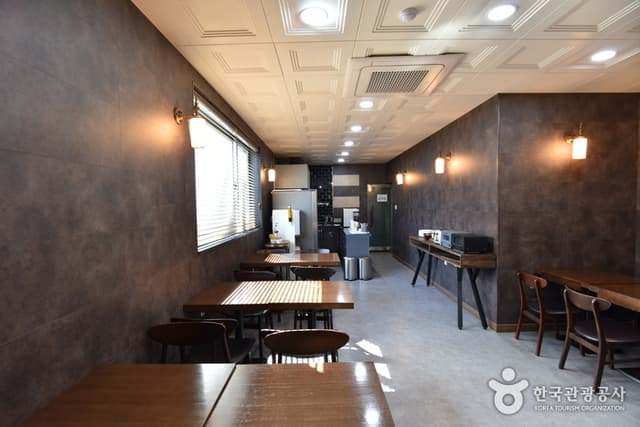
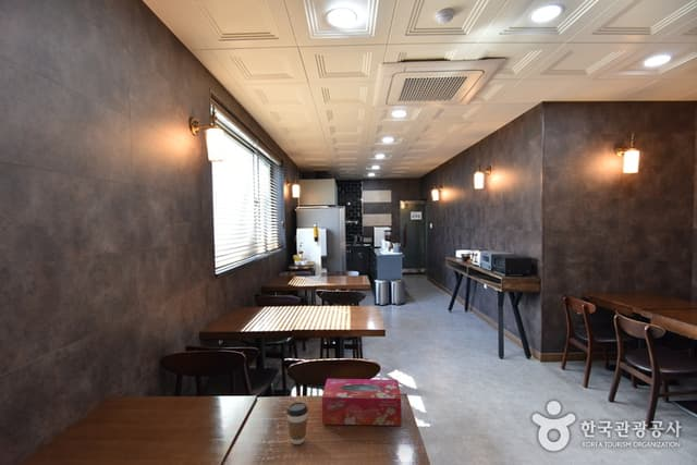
+ tissue box (362, 400)
+ coffee cup (297, 423)
